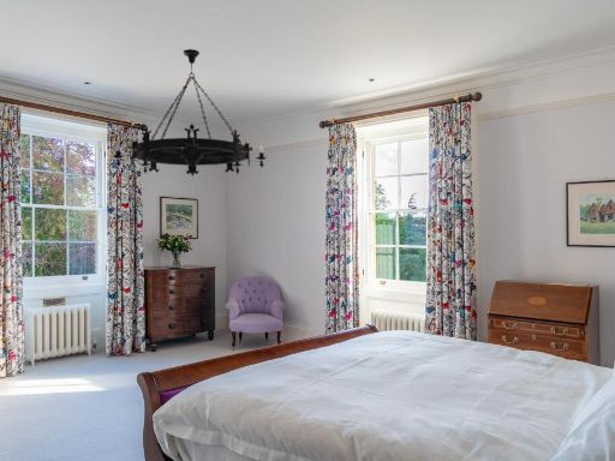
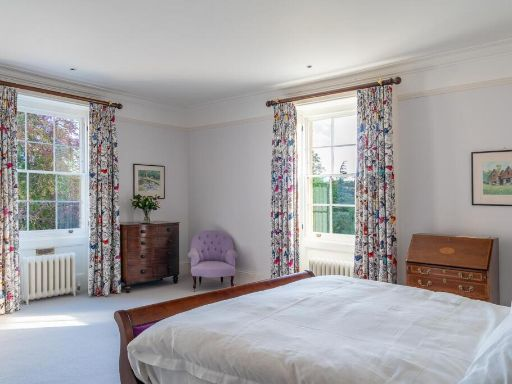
- chandelier (201, 107)
